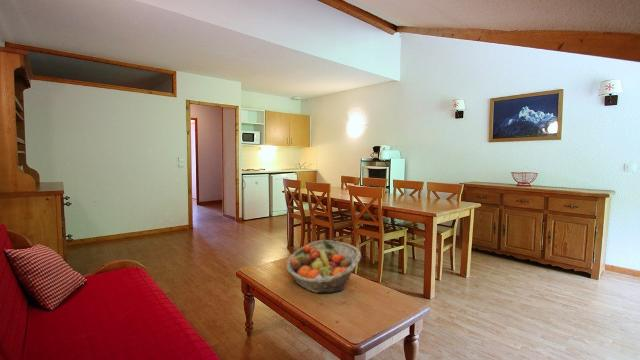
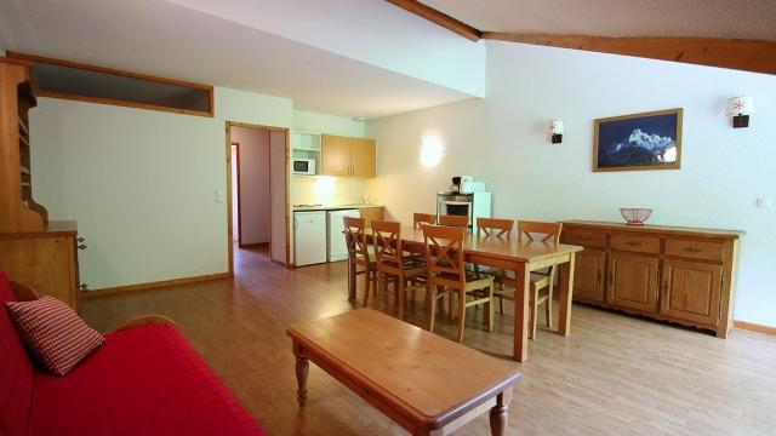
- fruit basket (322, 264)
